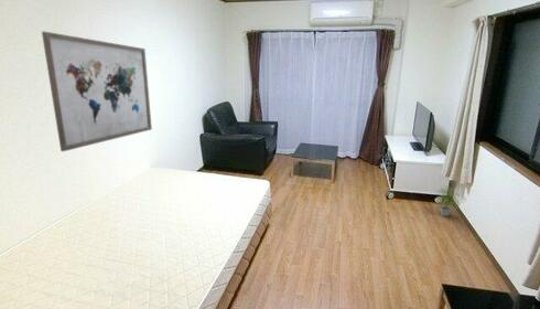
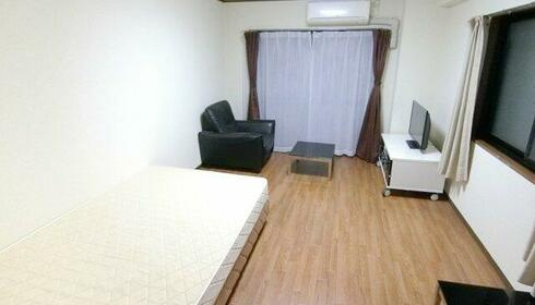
- potted plant (450, 200)
- wall art (109, 92)
